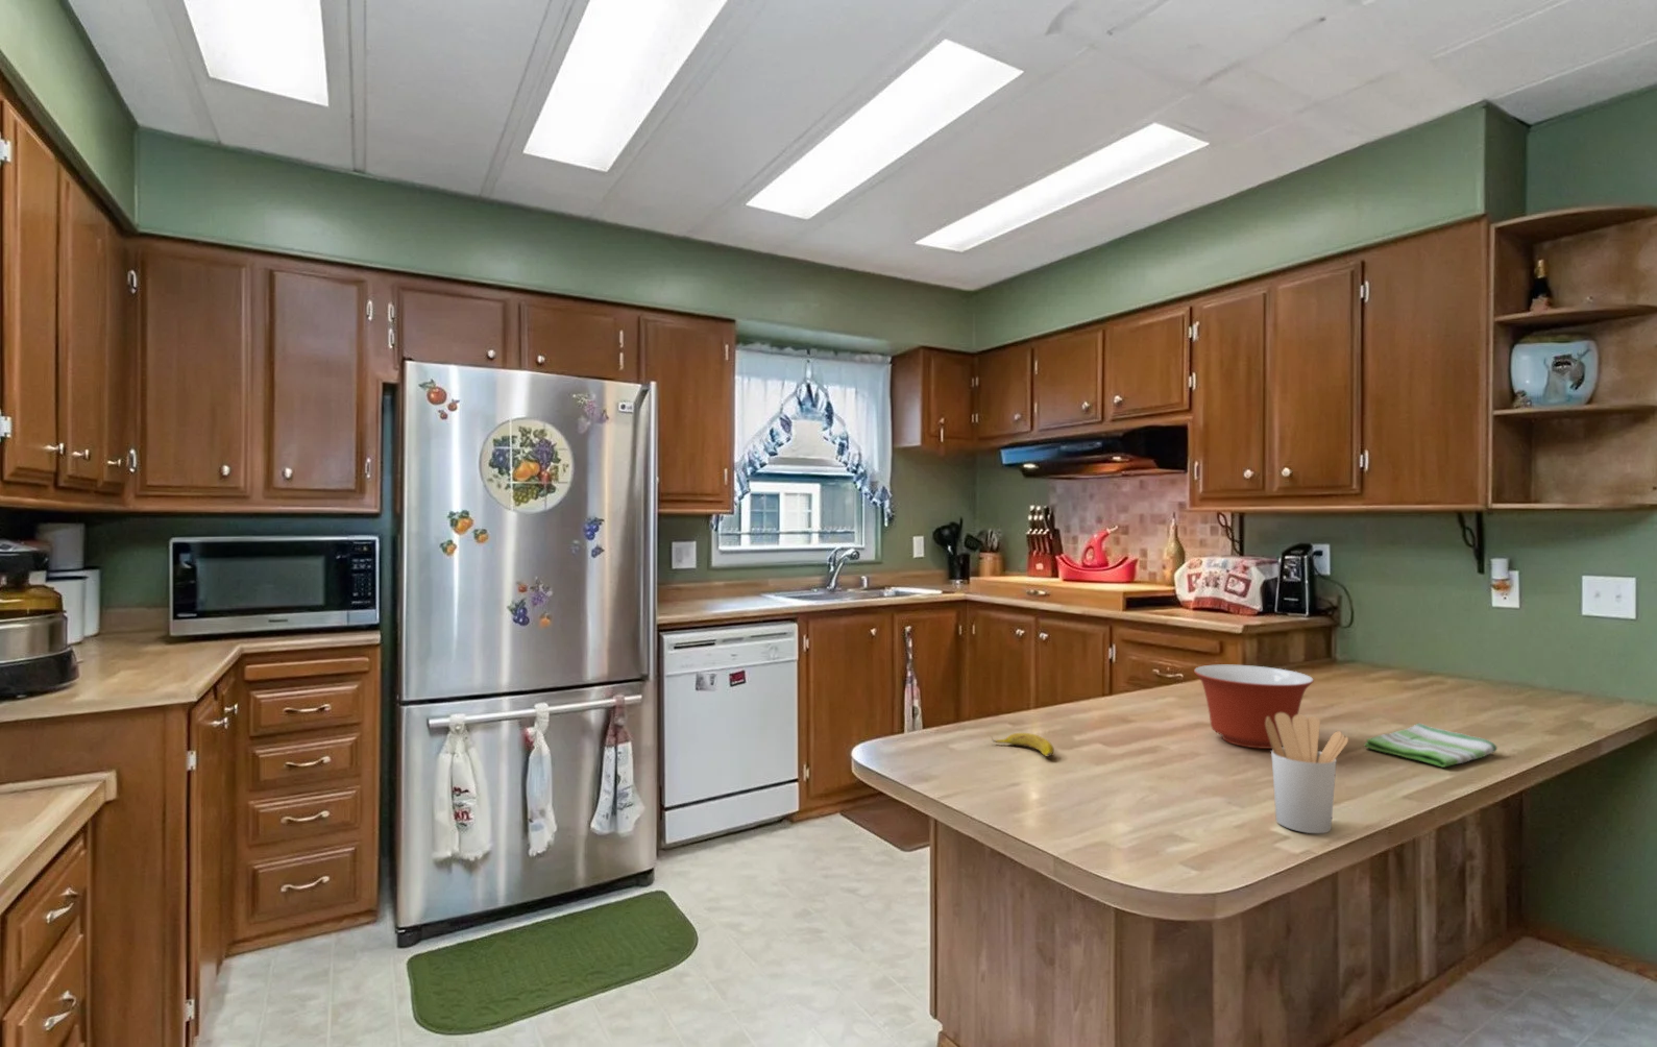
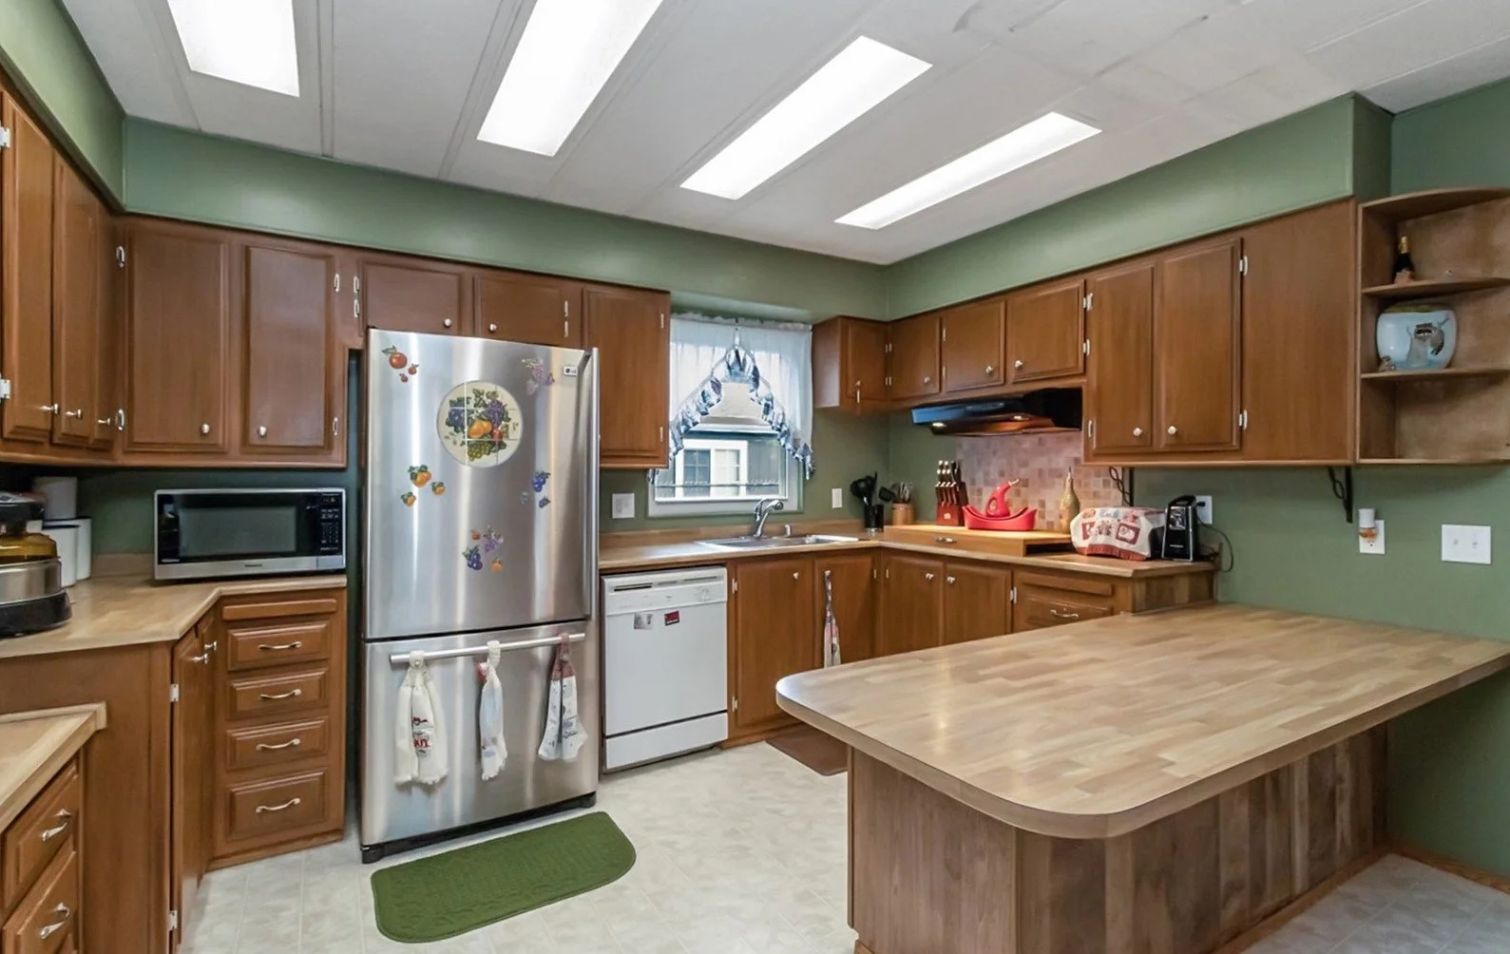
- utensil holder (1300, 767)
- mixing bowl (1252, 707)
- dish towel (1429, 743)
- banana (1025, 743)
